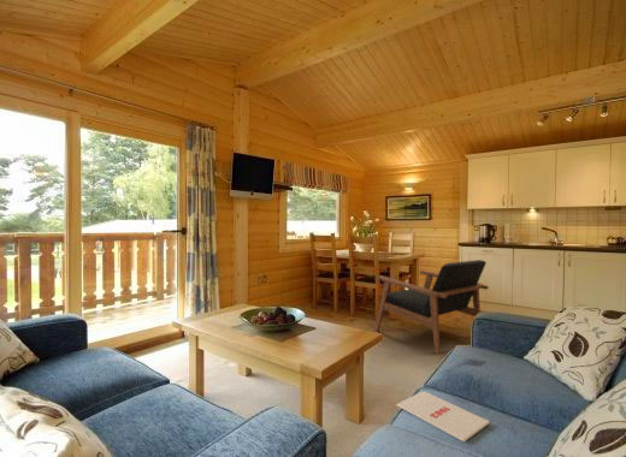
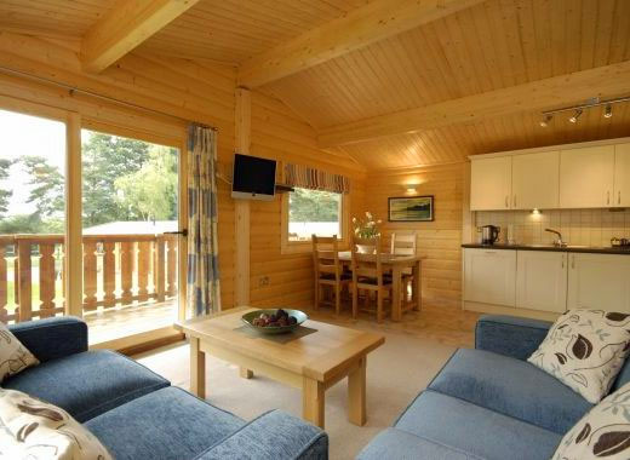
- armchair (429, 296)
- magazine (441, 413)
